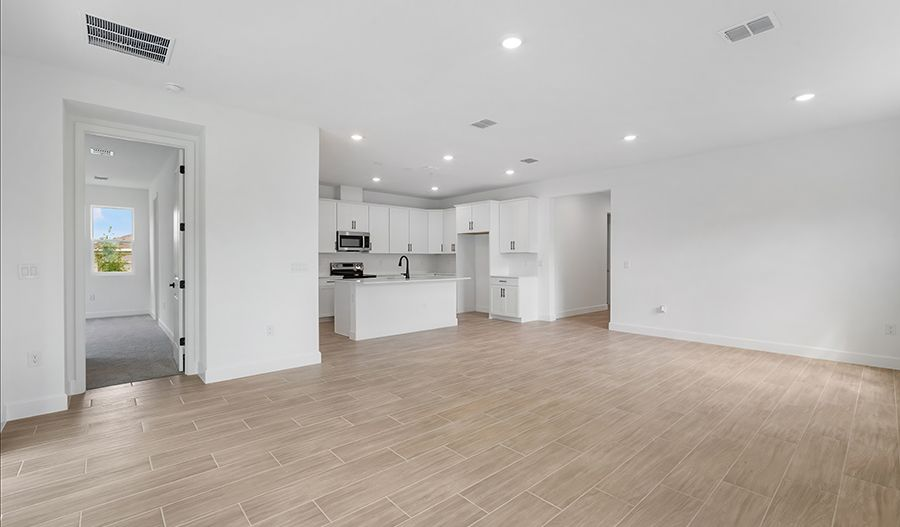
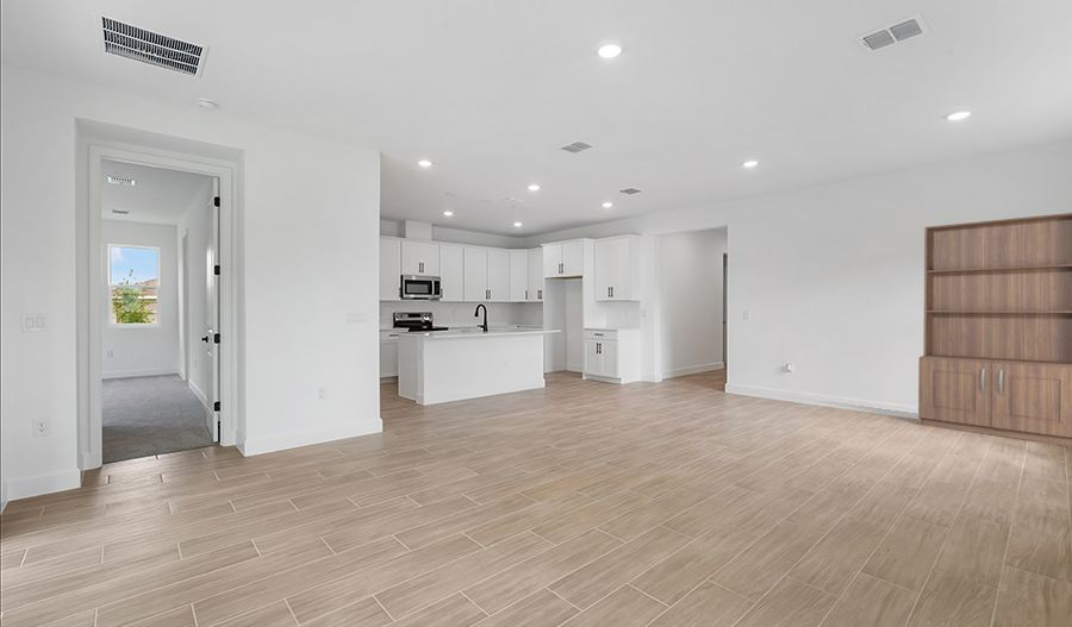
+ bookshelf (995, 326)
